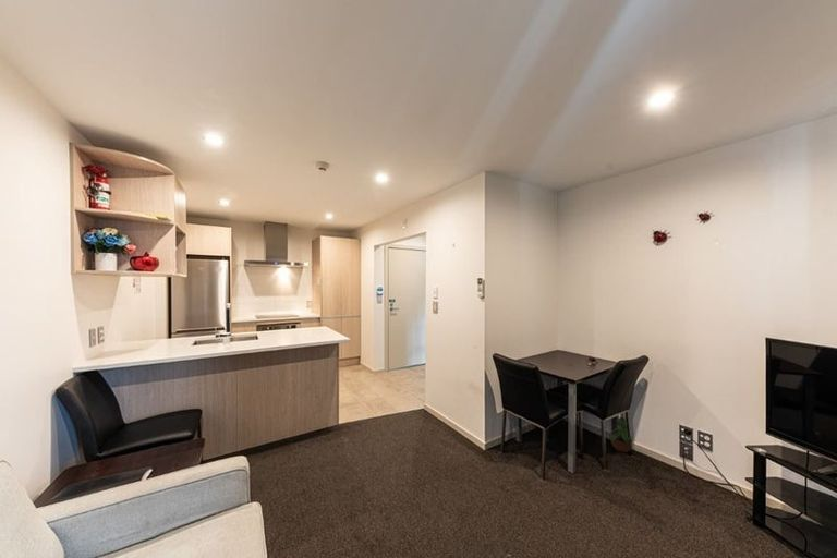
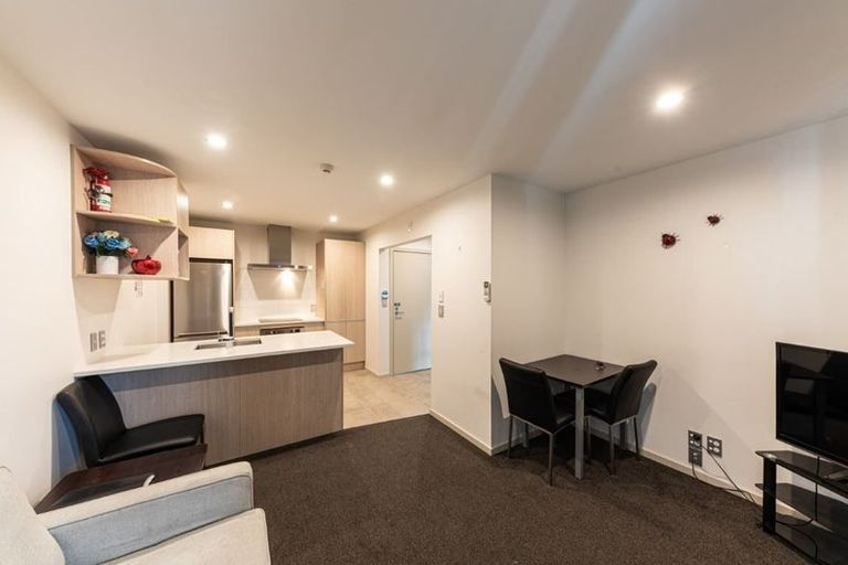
- potted plant (621, 430)
